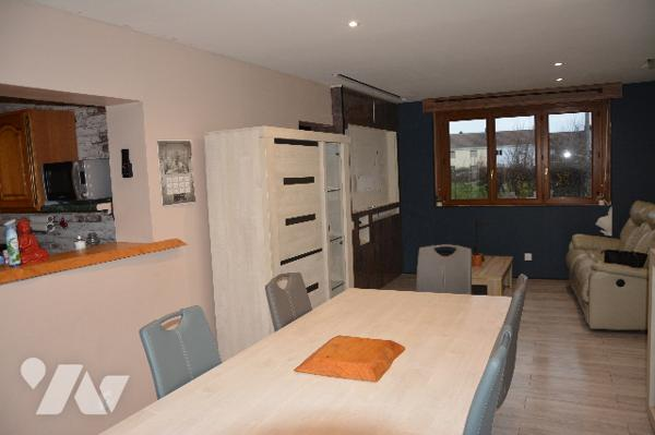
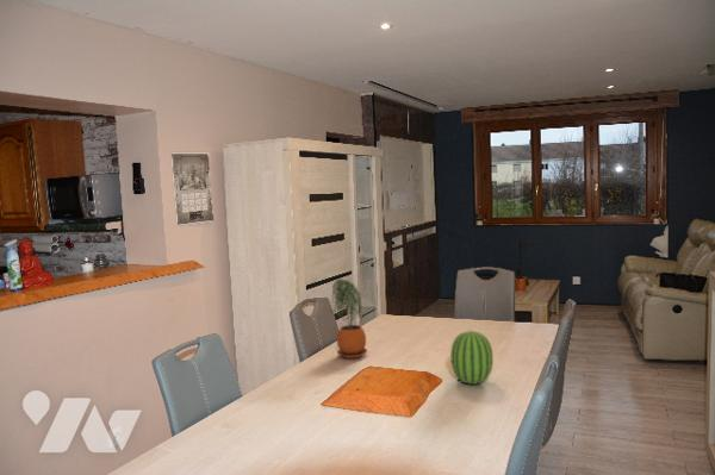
+ potted plant (348, 318)
+ fruit (471, 356)
